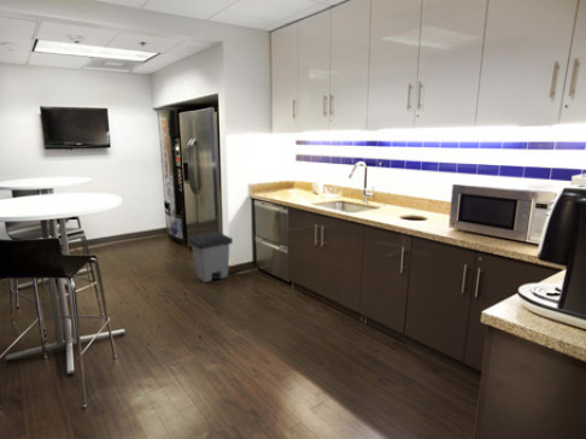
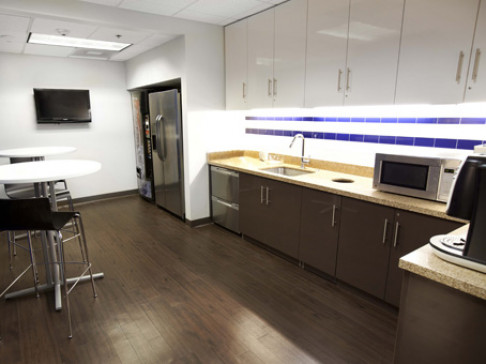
- trash can (210, 256)
